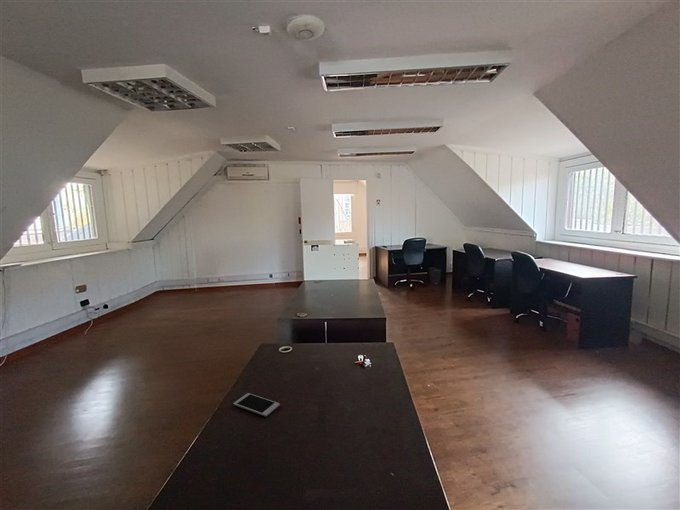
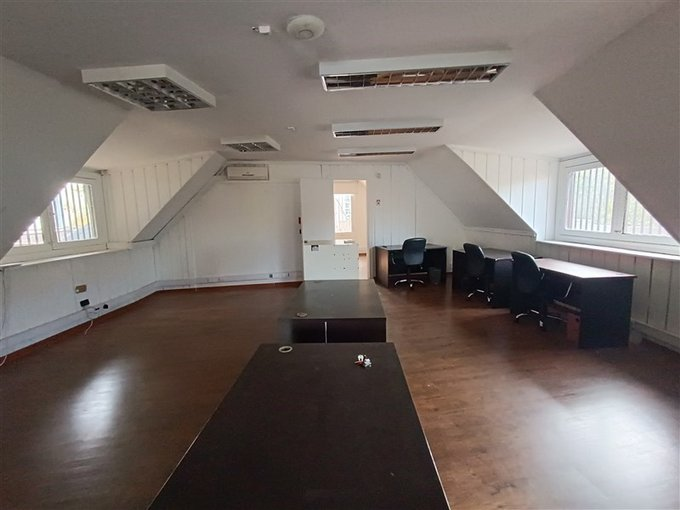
- cell phone (256, 404)
